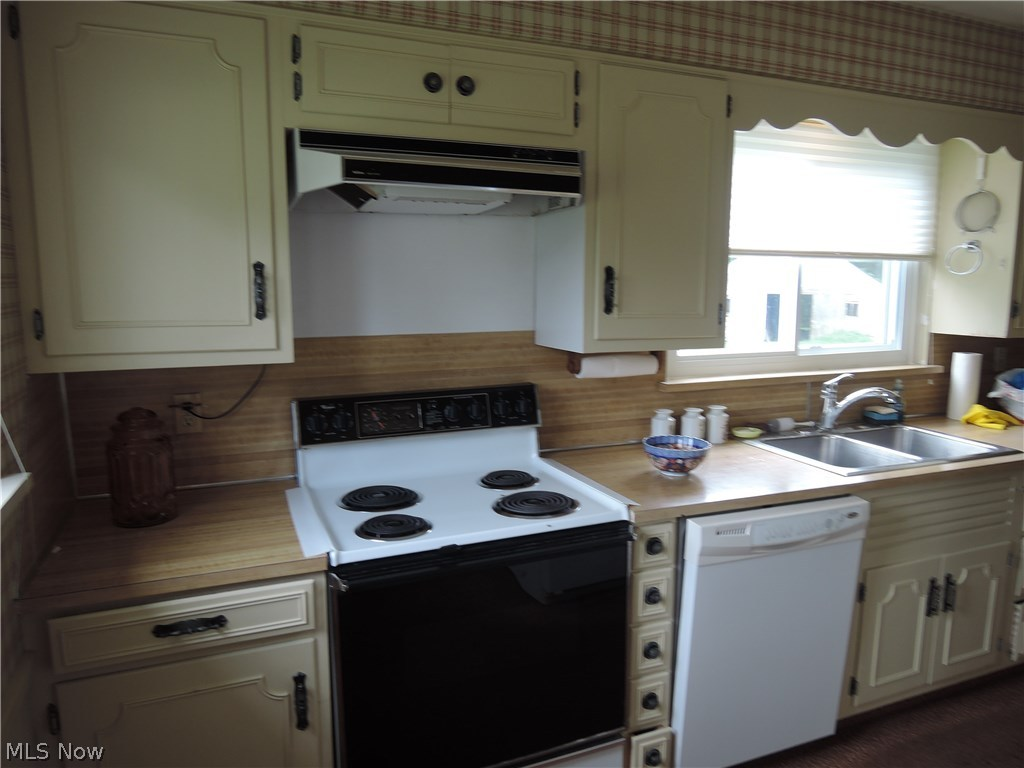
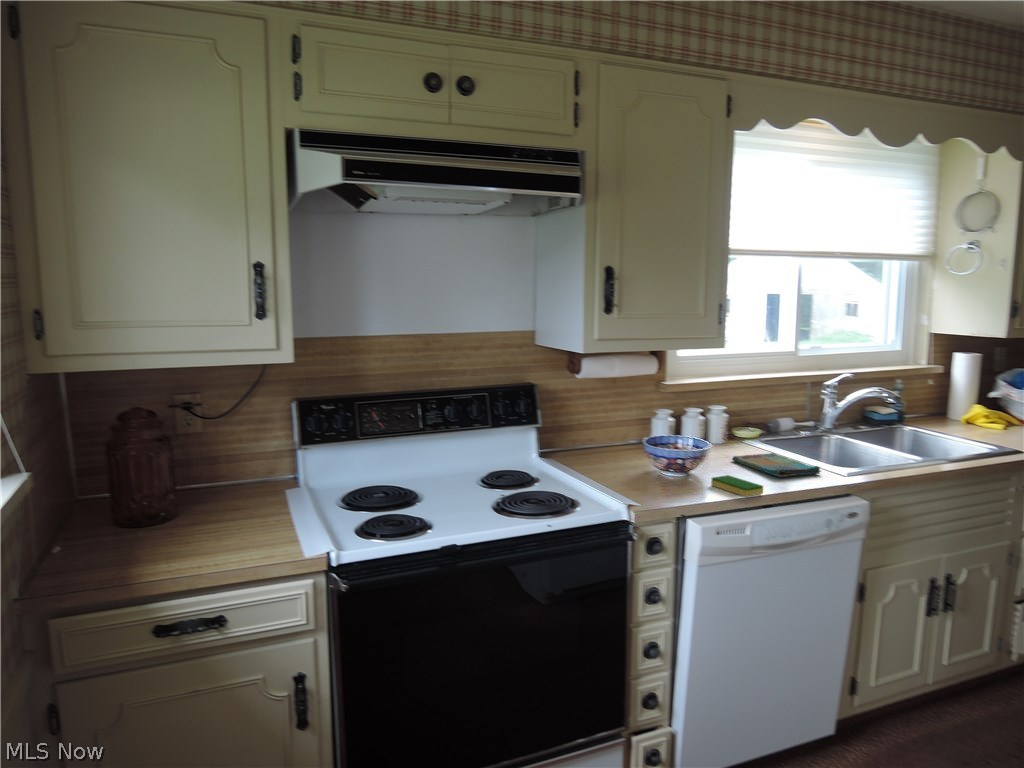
+ dish towel (774, 463)
+ dish sponge (736, 485)
